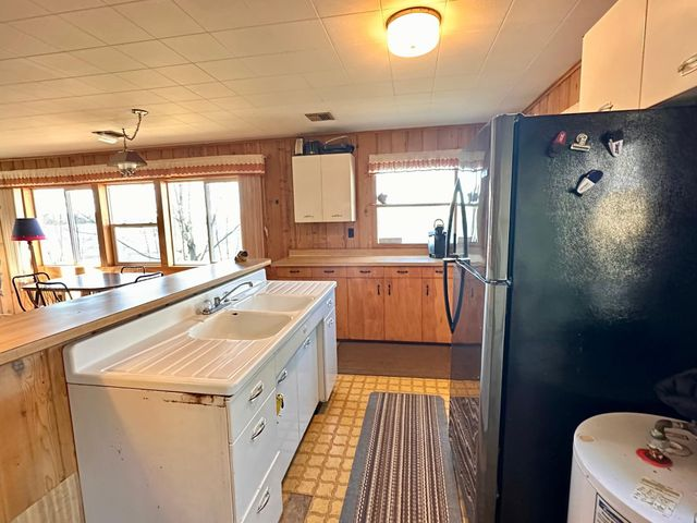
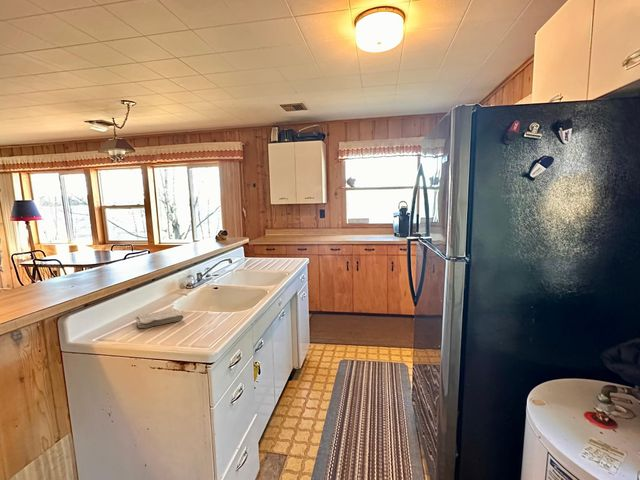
+ washcloth (159, 317)
